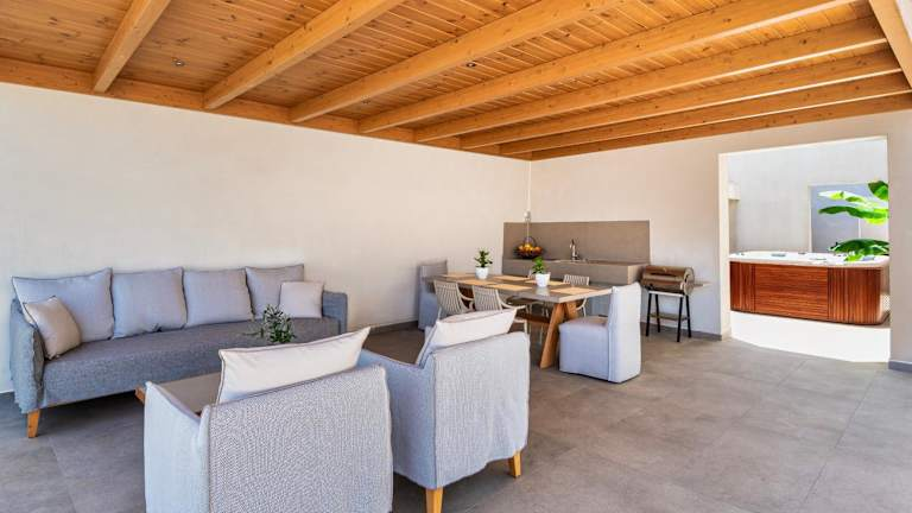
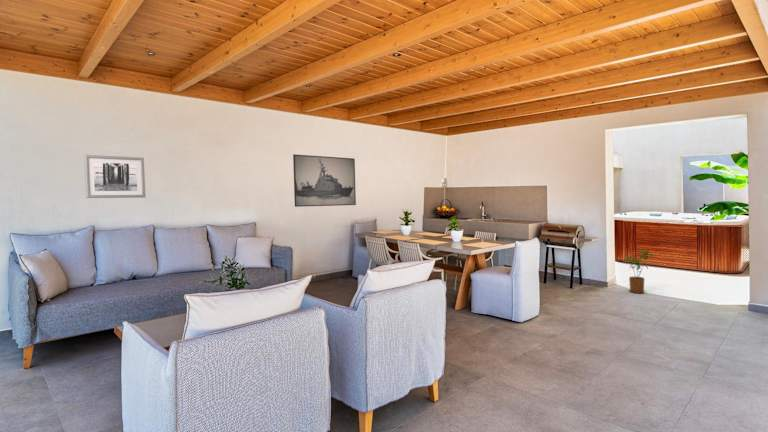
+ house plant (637, 271)
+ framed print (326, 181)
+ wall art (116, 177)
